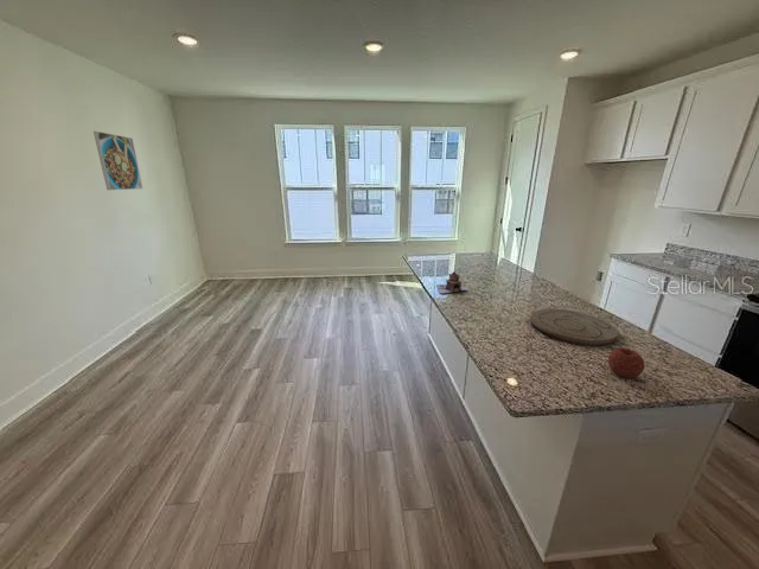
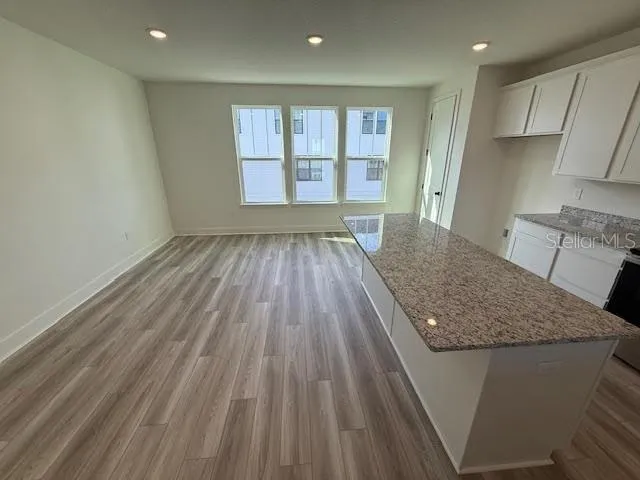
- fruit (625, 360)
- cutting board (572, 325)
- teapot (453, 280)
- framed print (120, 162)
